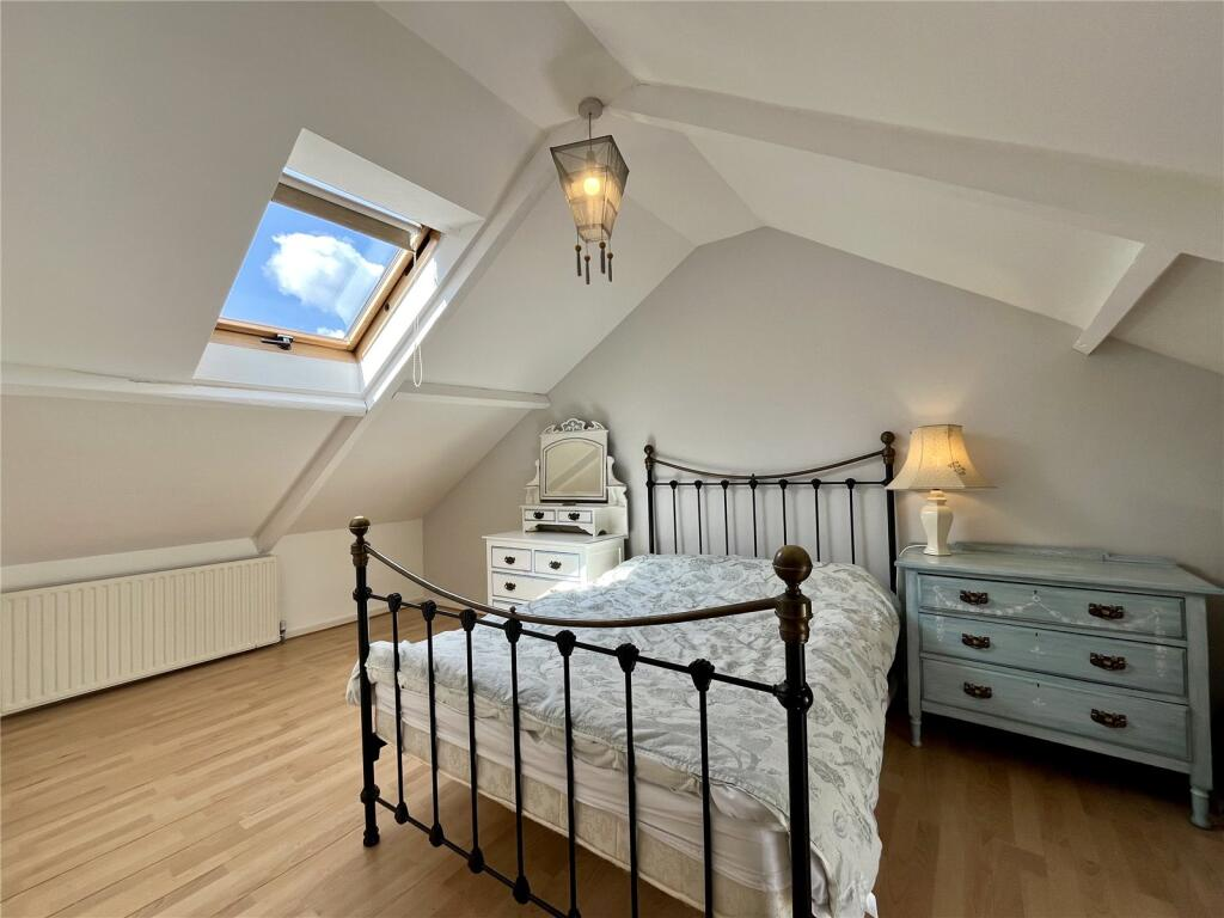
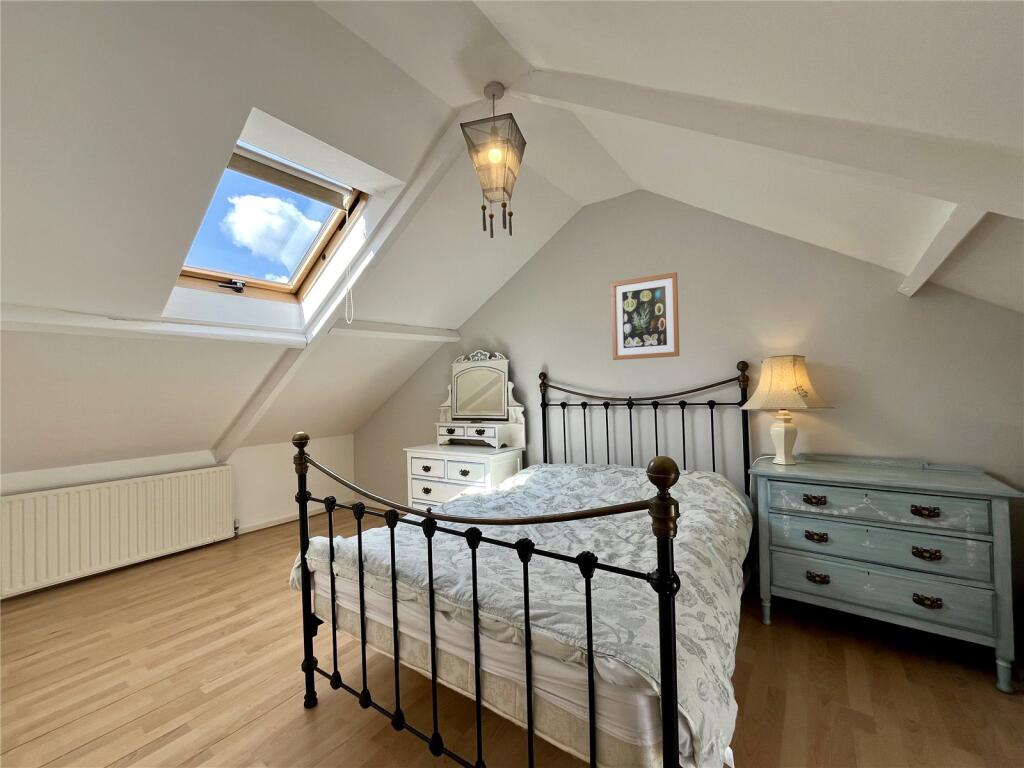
+ wall art (643, 317)
